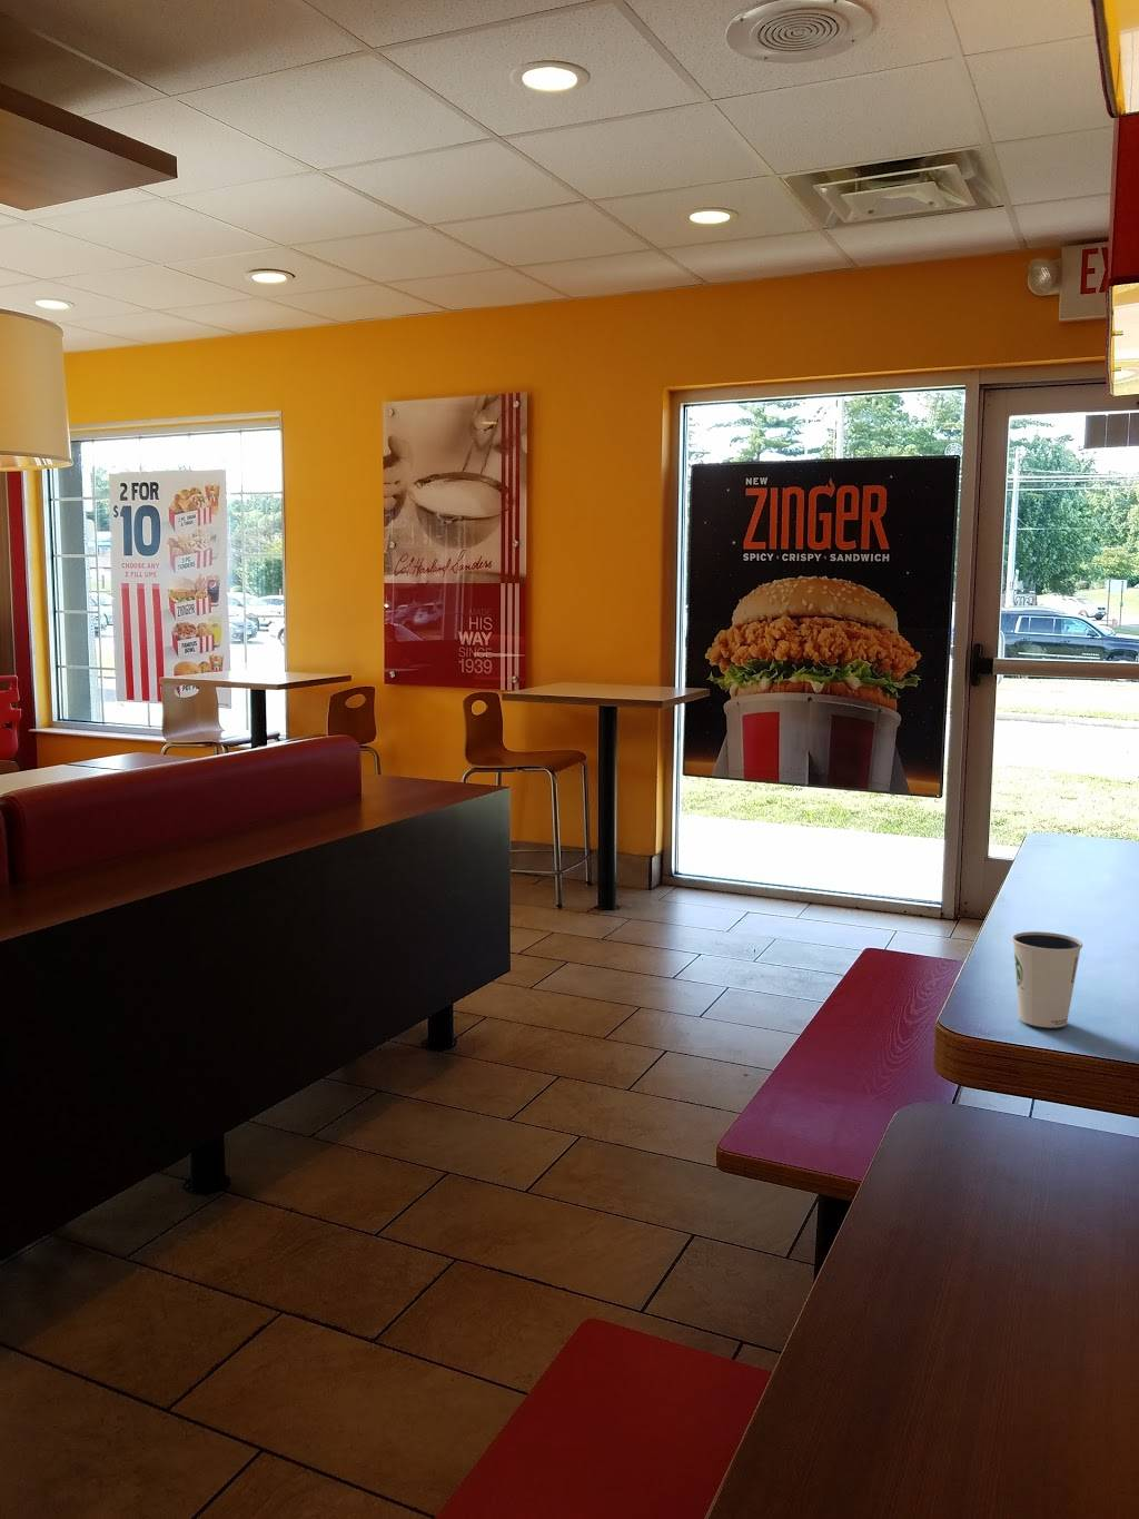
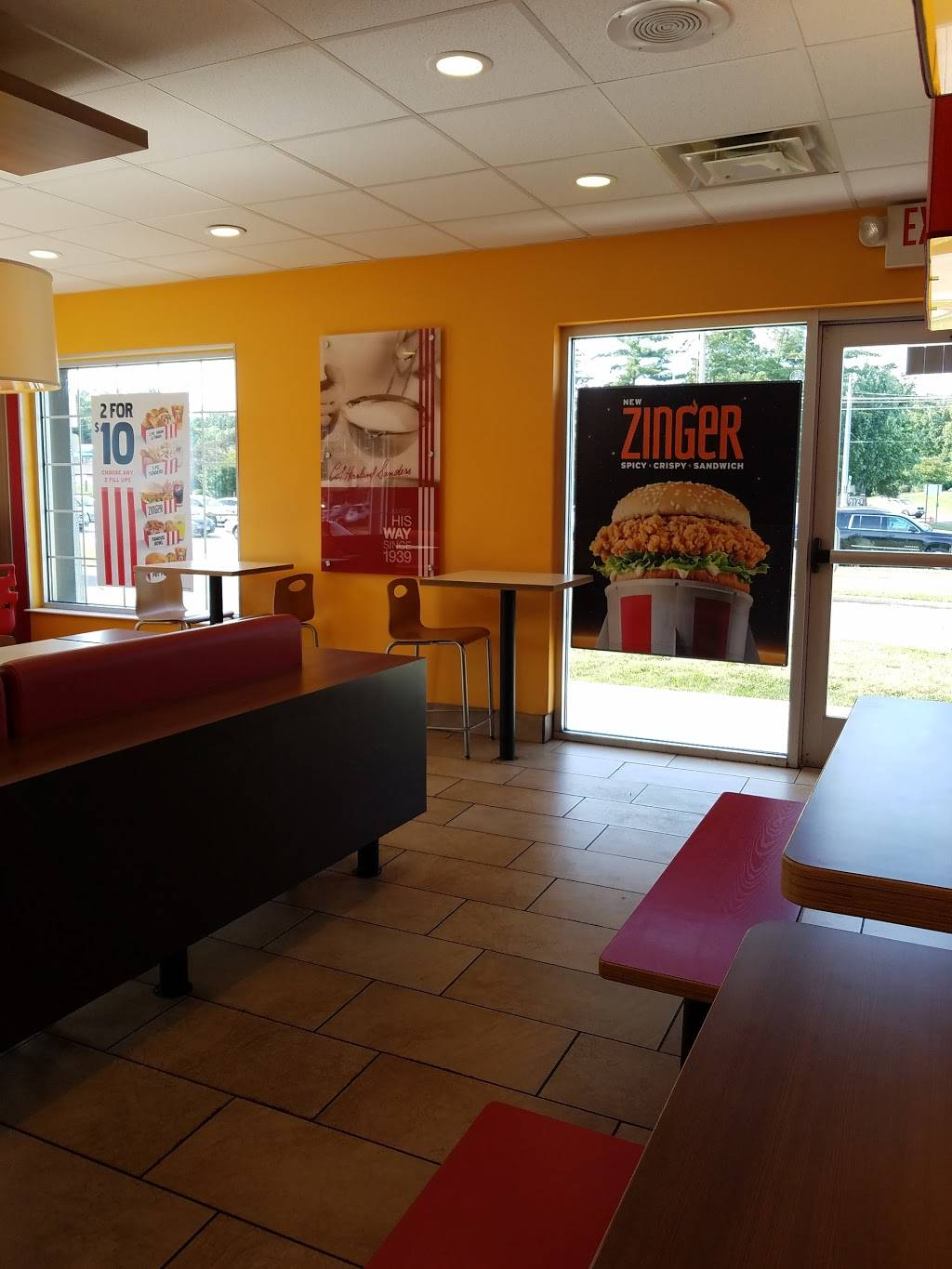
- dixie cup (1044, 980)
